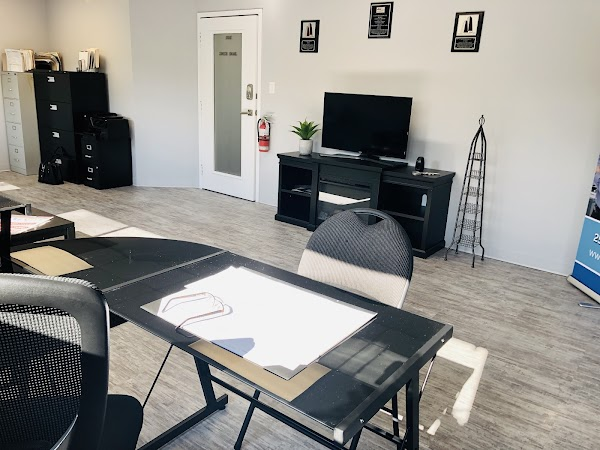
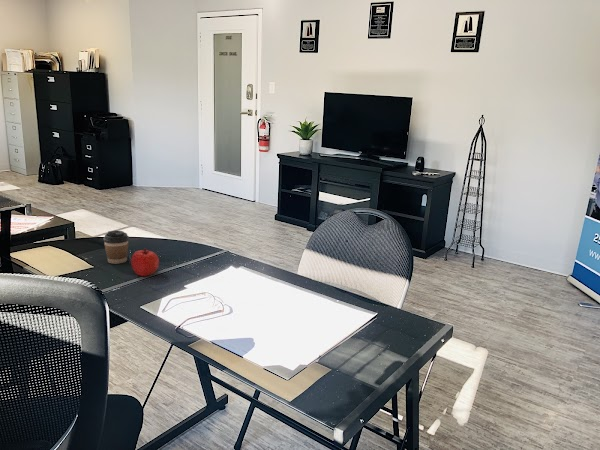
+ coffee cup (116, 245)
+ apple (145, 261)
